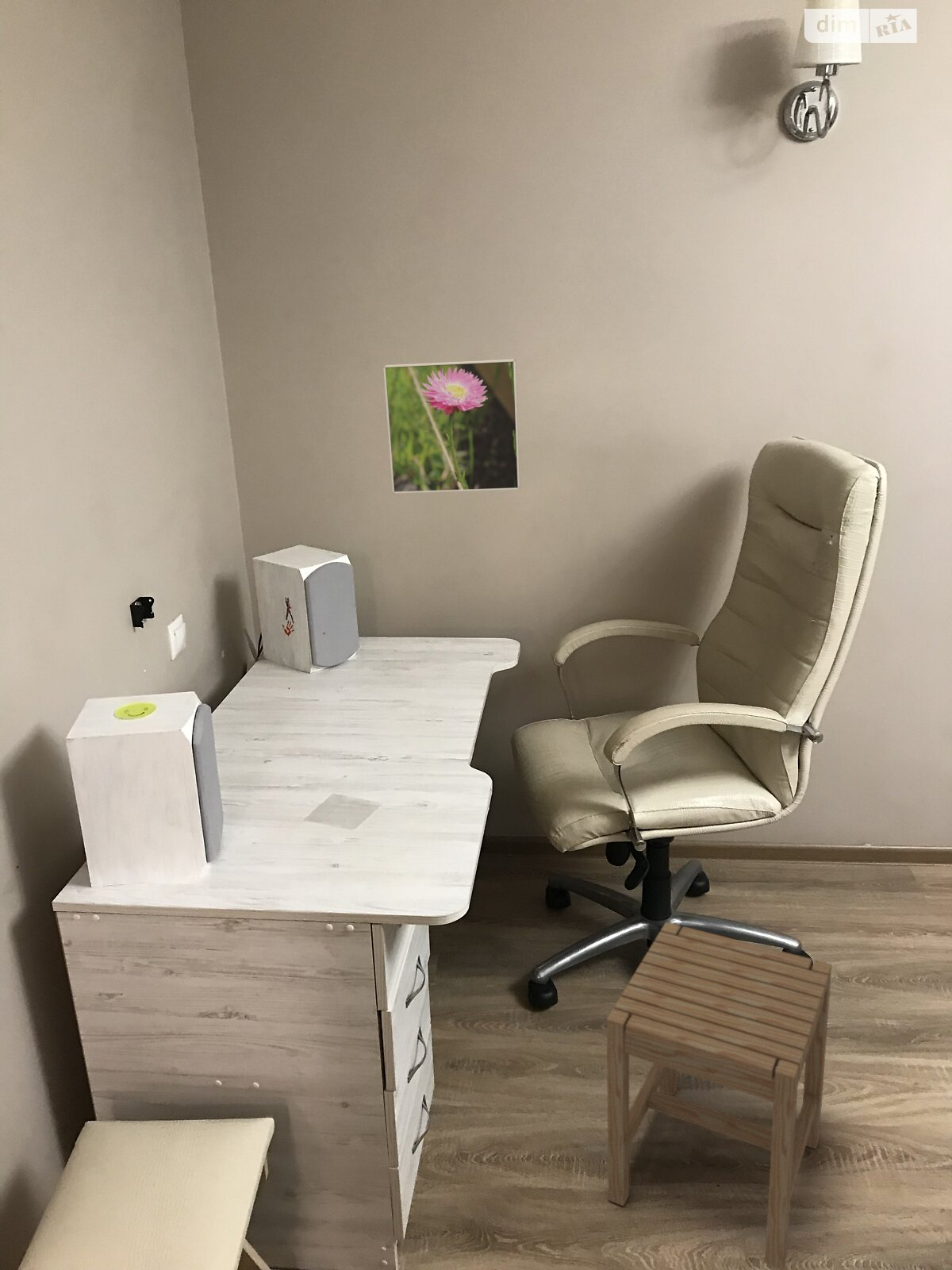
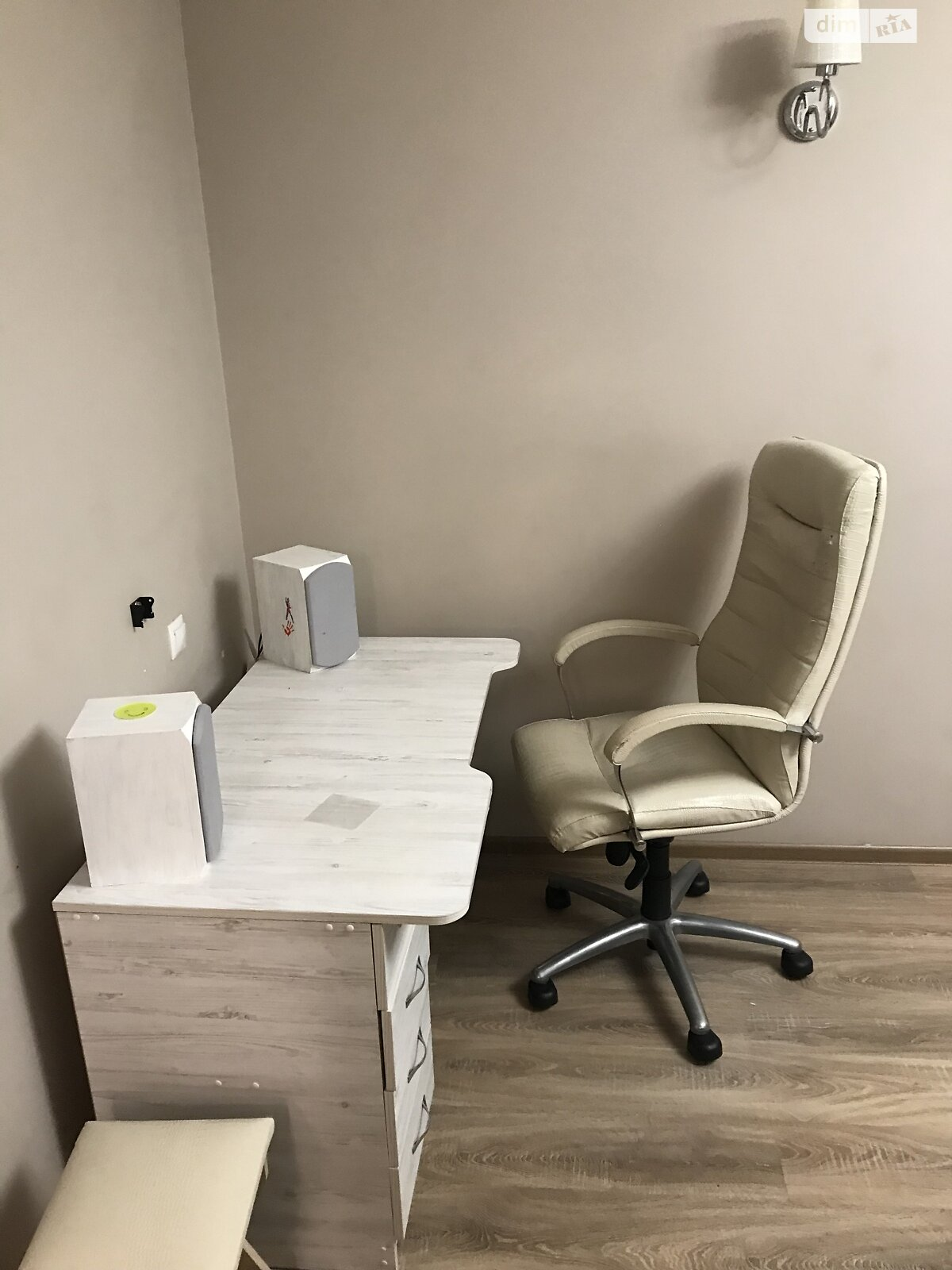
- stool (720, 1082)
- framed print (453, 427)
